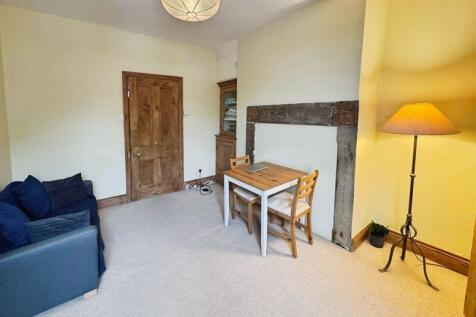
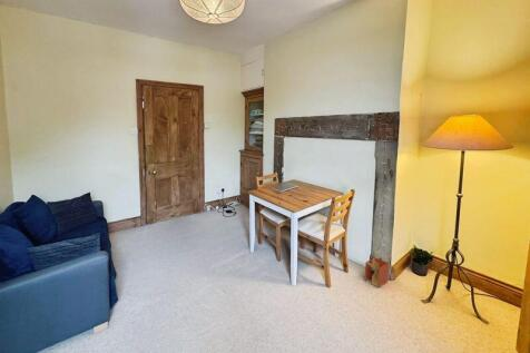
+ architectural model (376, 268)
